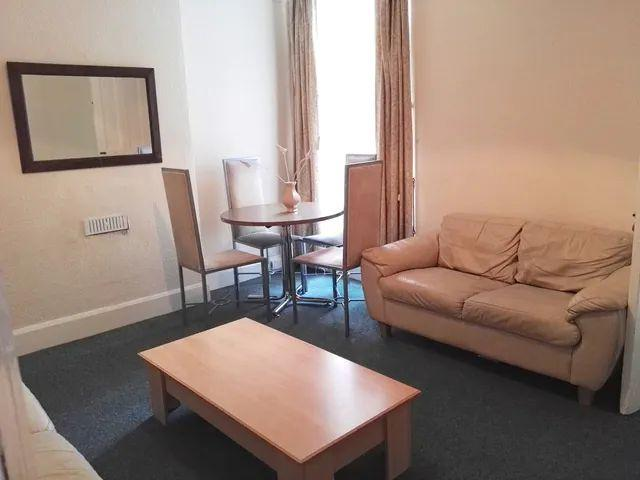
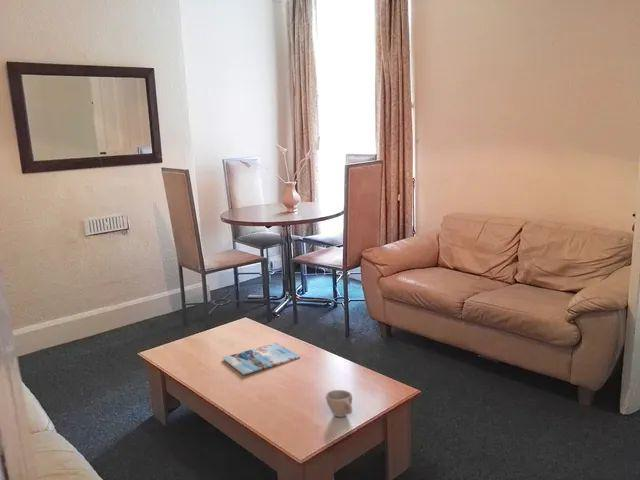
+ cup (342, 405)
+ magazine (261, 357)
